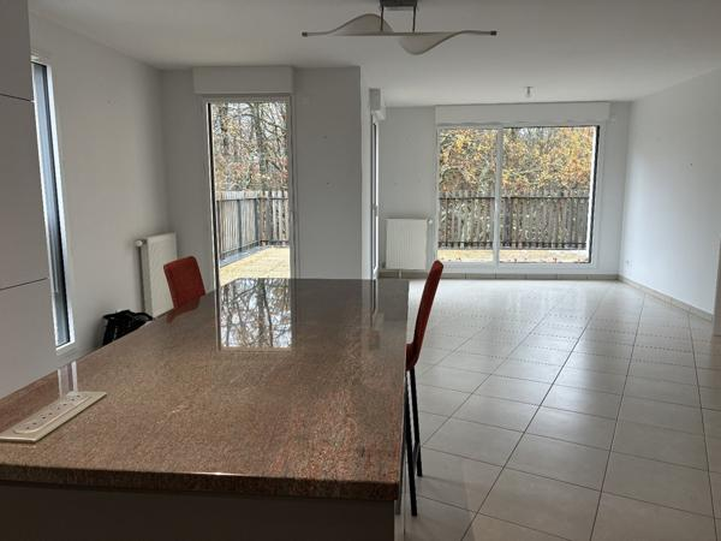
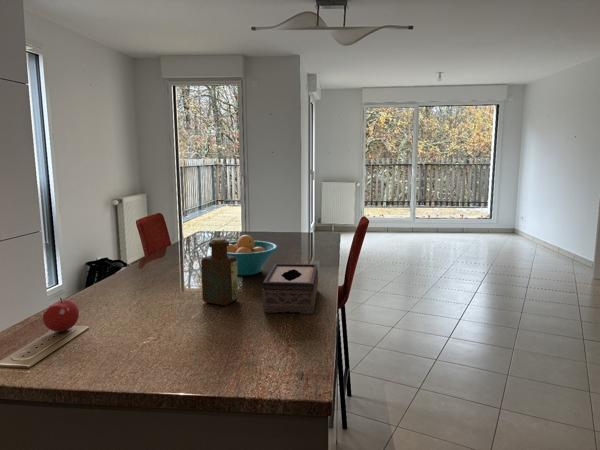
+ fruit (61, 313)
+ tissue box (292, 286)
+ bottle (219, 270)
+ fruit bowl (245, 253)
